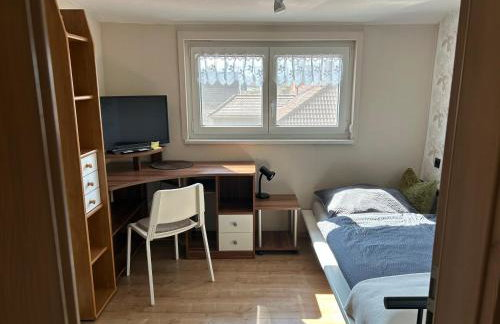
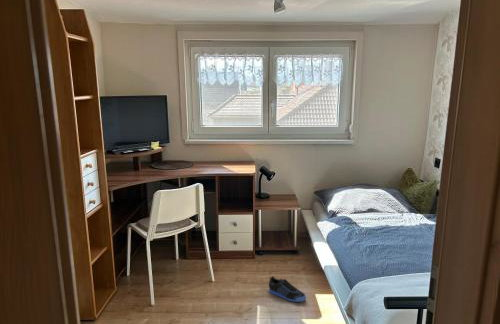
+ sneaker (286, 288)
